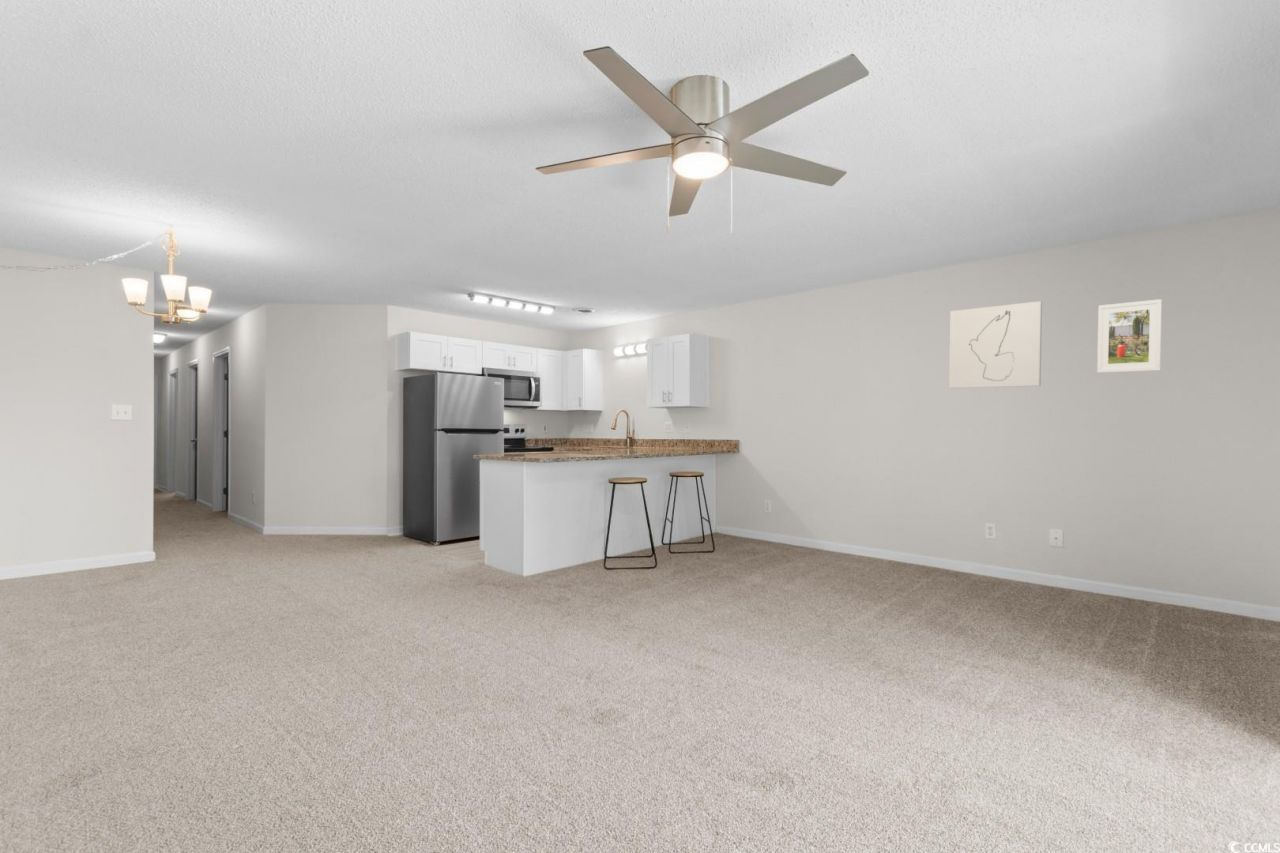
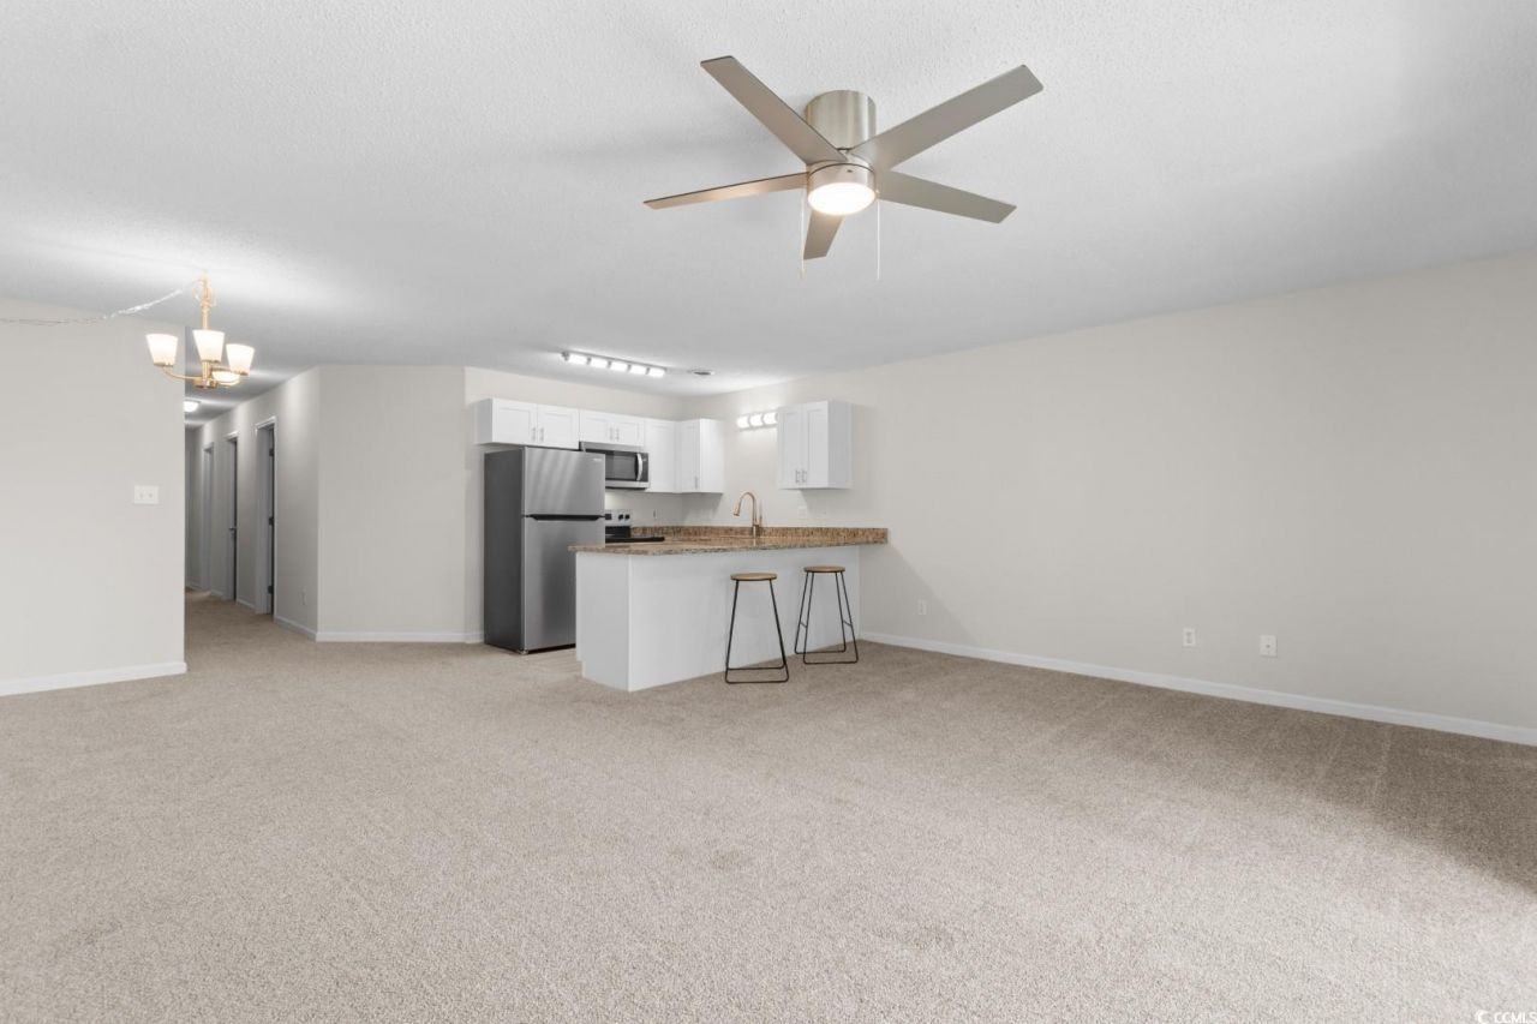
- wall art (993, 346)
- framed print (1128, 337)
